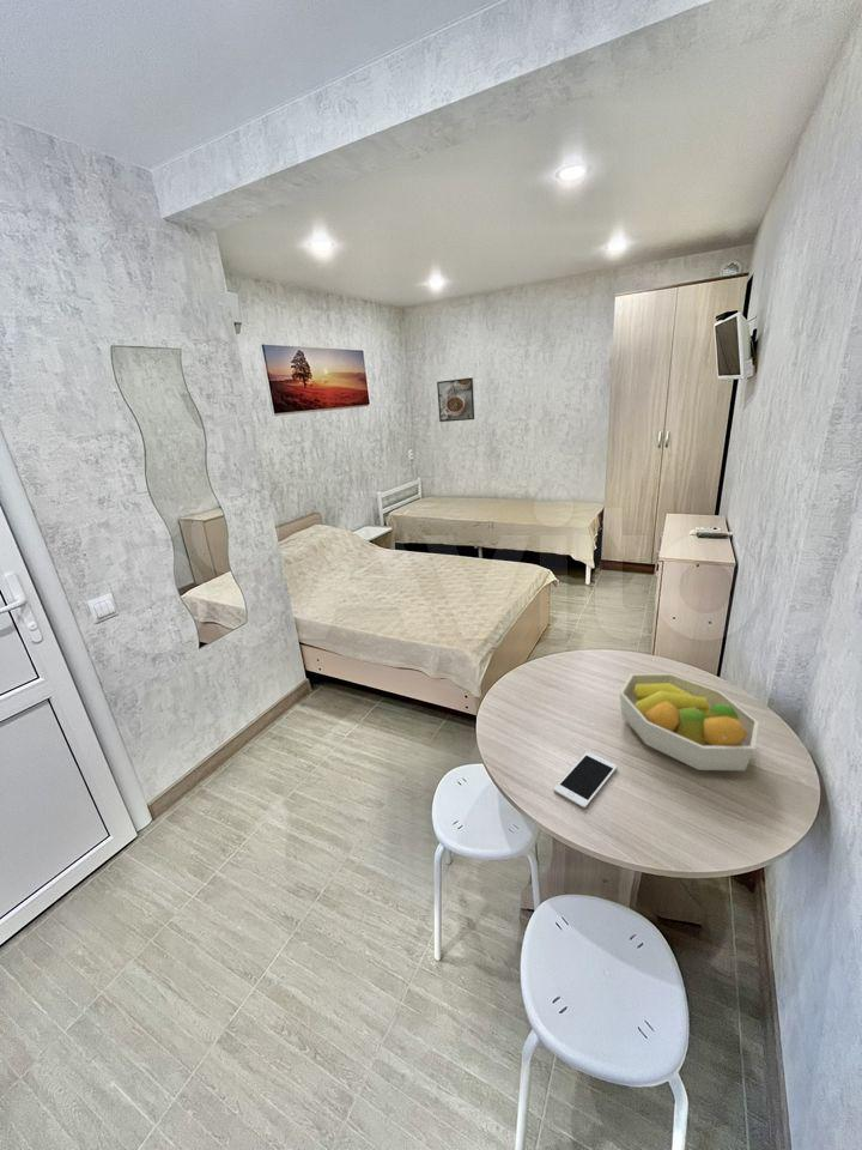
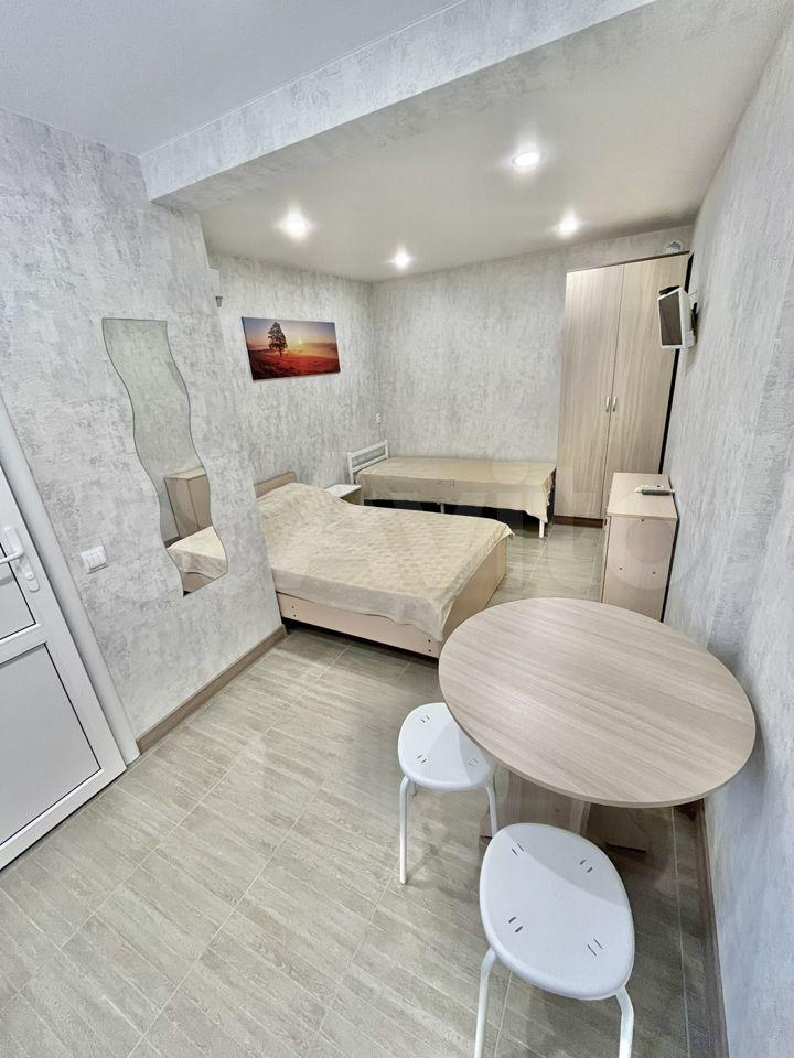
- cell phone (585, 777)
- fruit bowl (682, 714)
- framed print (455, 400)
